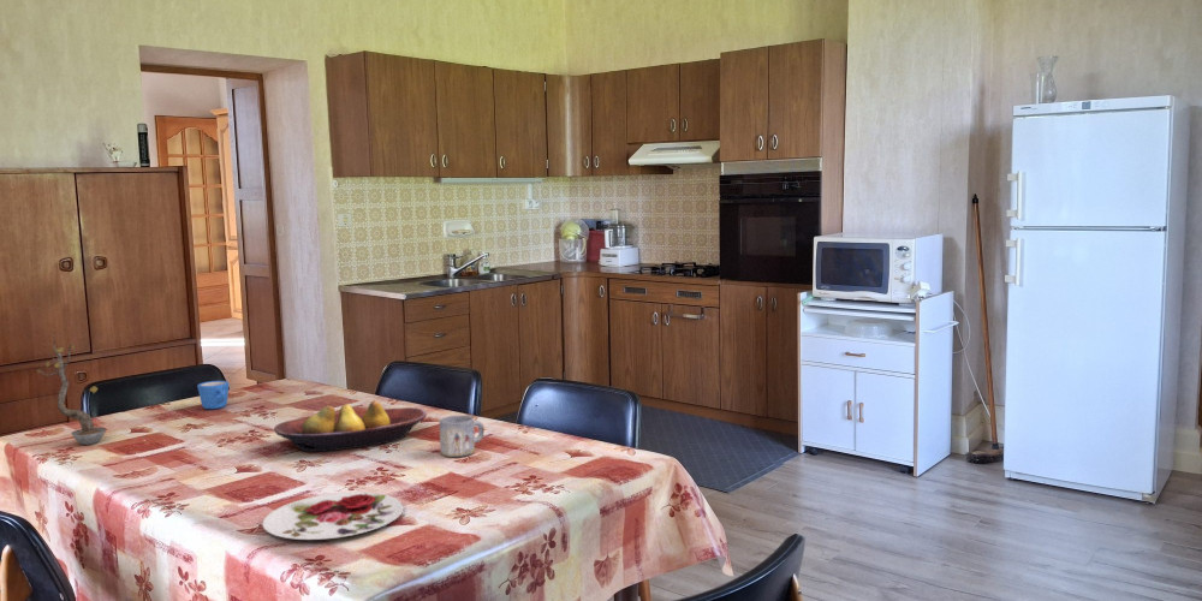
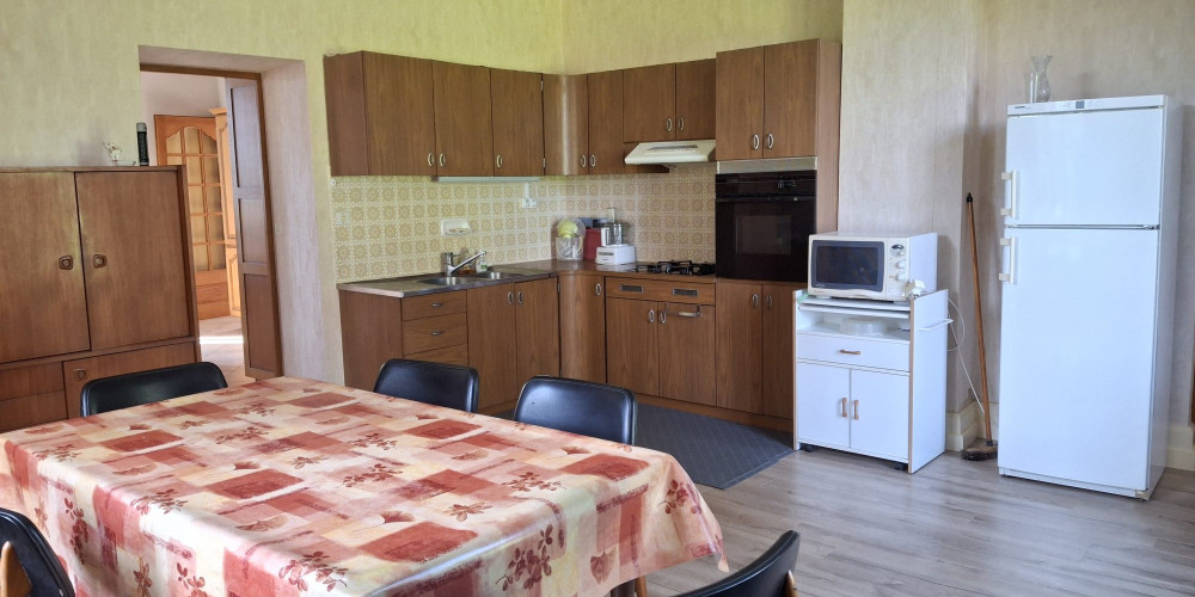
- plant (81, 381)
- mug (462, 434)
- mug (215, 395)
- fruit bowl (352, 422)
- plate (334, 513)
